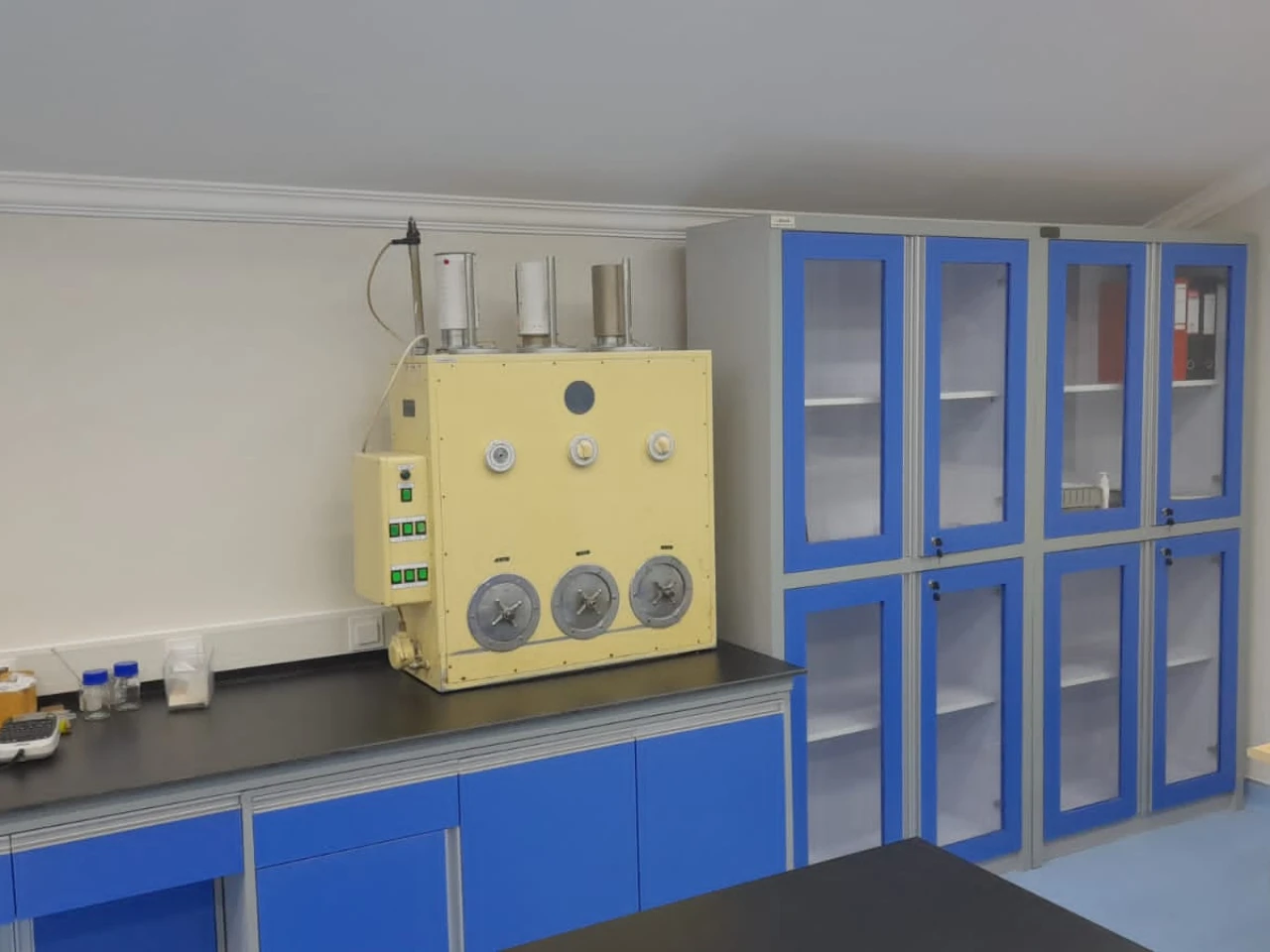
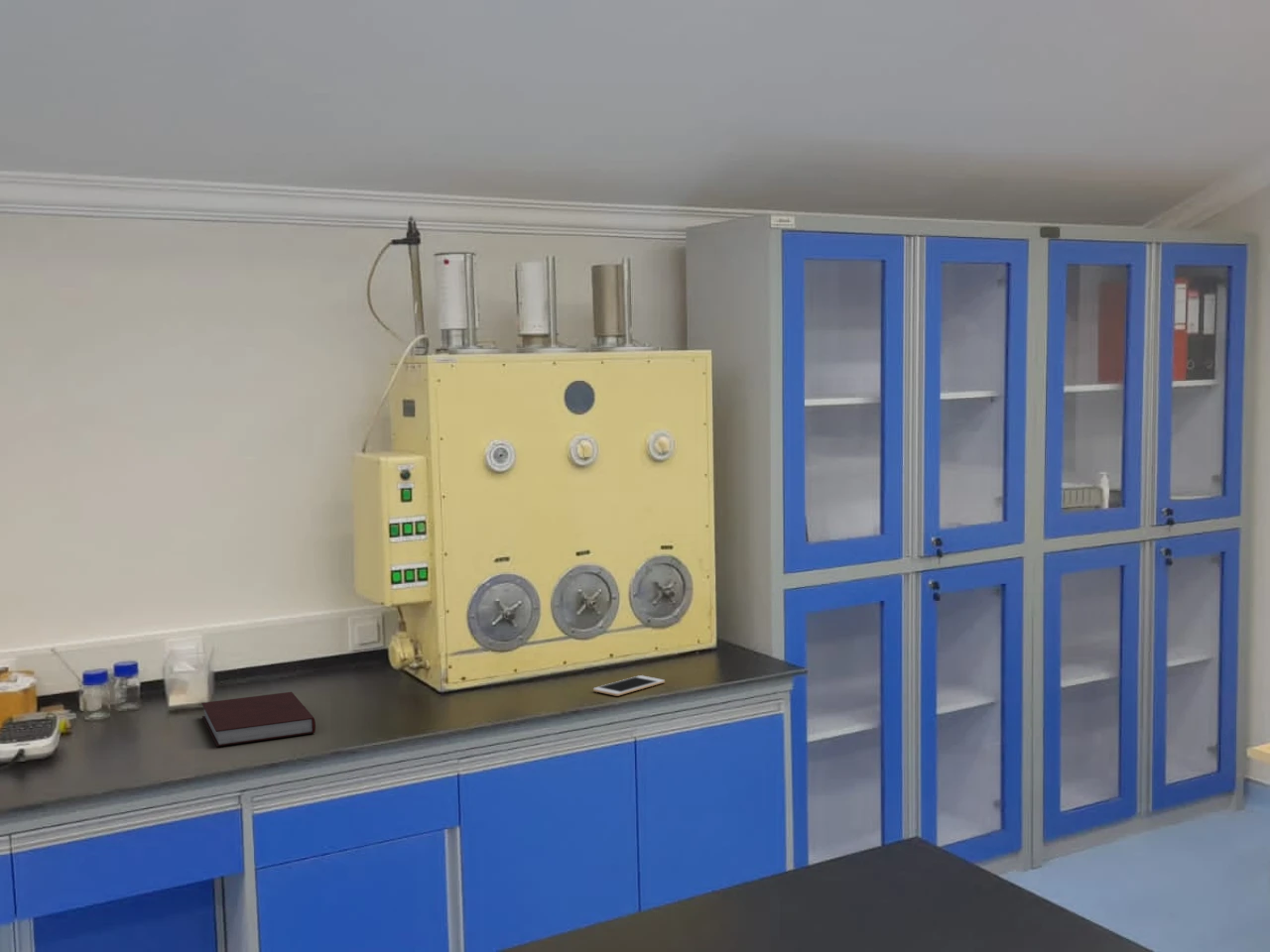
+ notebook (257, 717)
+ cell phone (629, 685)
